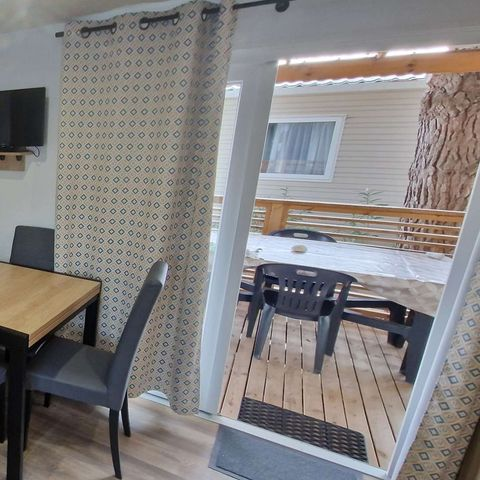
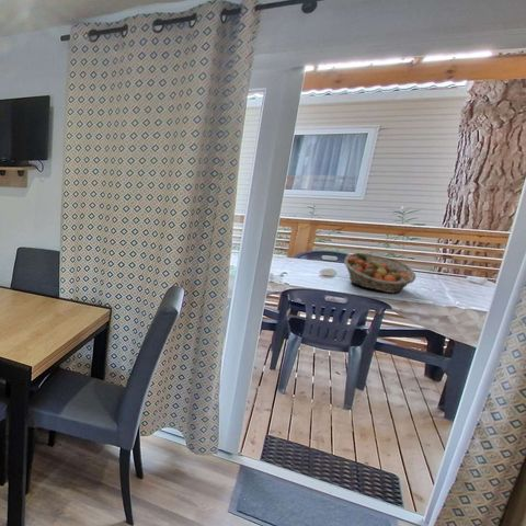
+ fruit basket (377, 272)
